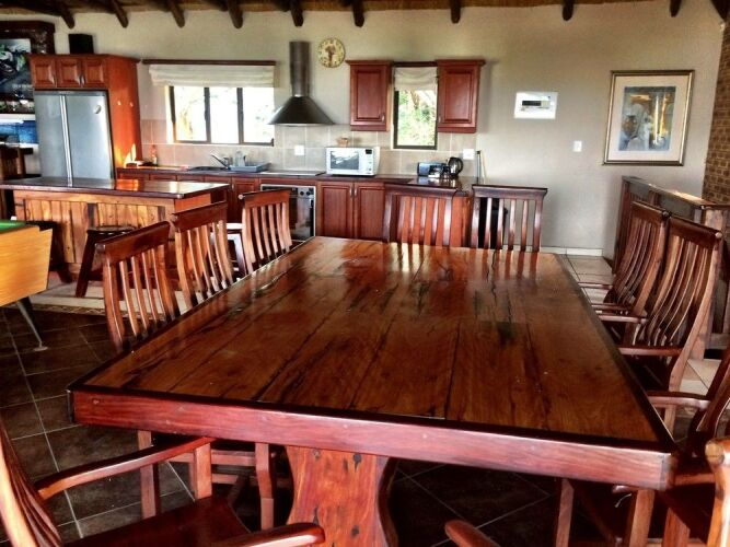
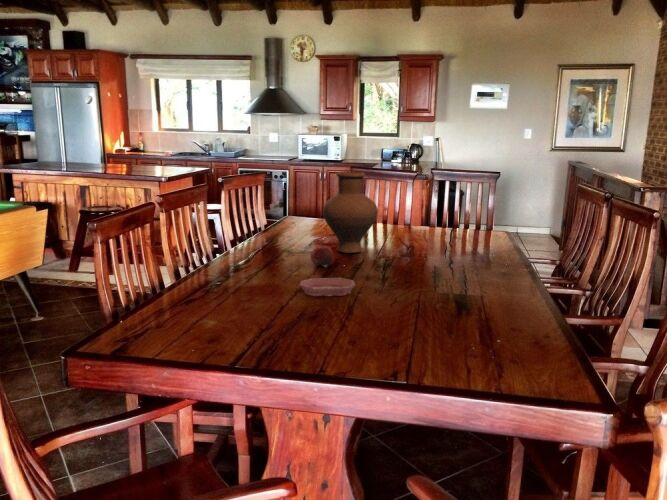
+ vase (350, 212)
+ fruit (322, 253)
+ bowl (327, 287)
